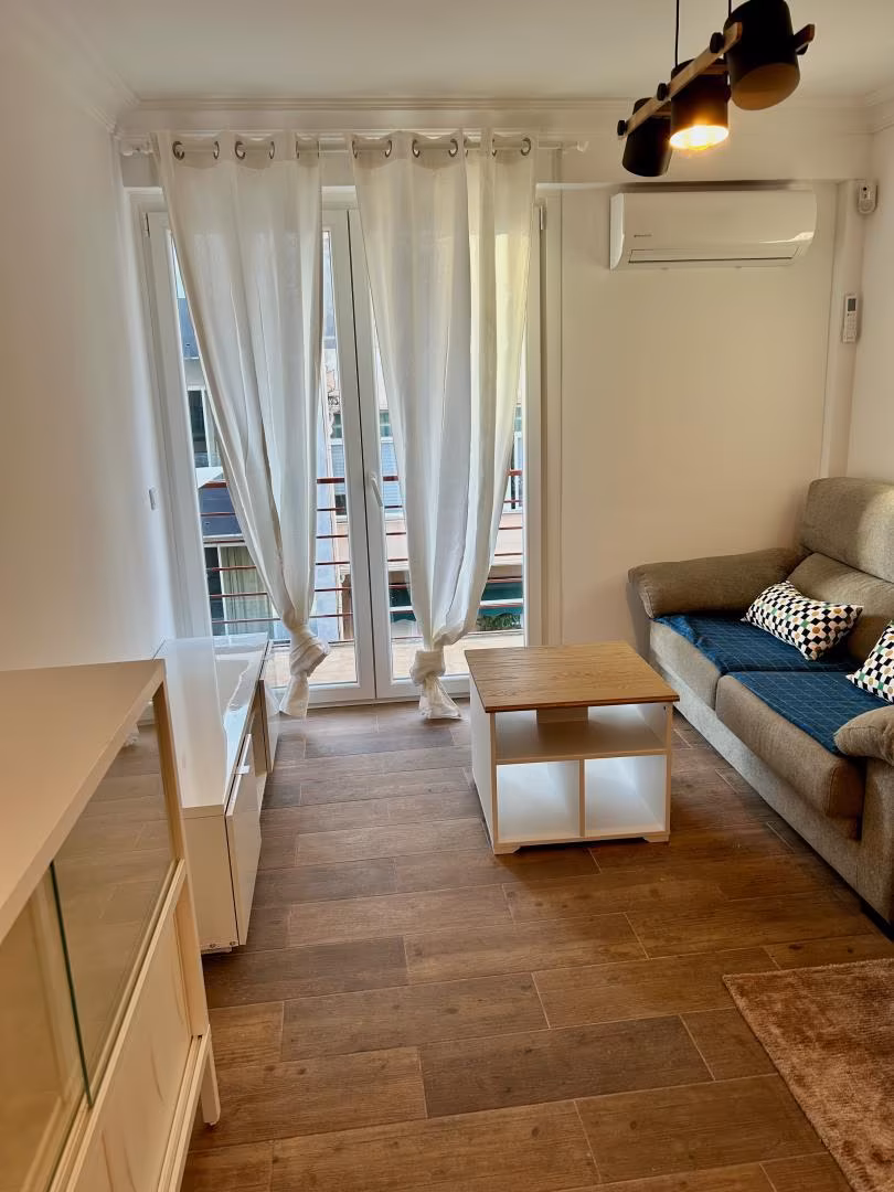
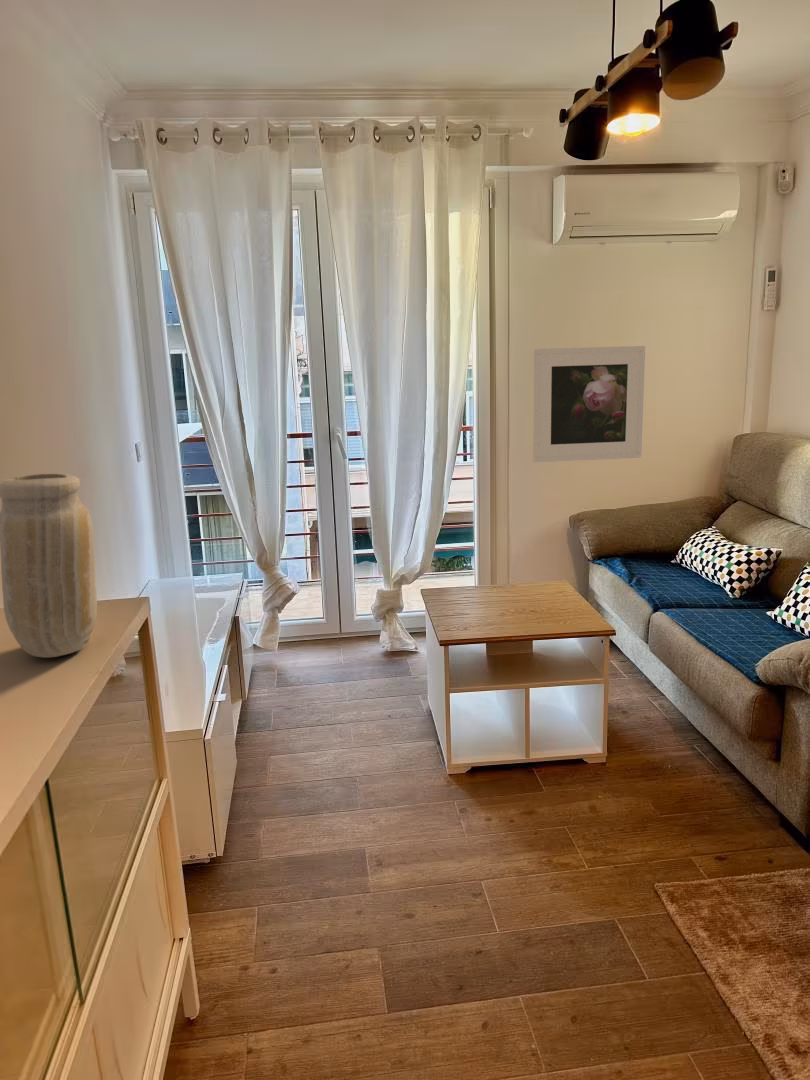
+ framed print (588, 404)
+ vase (49, 563)
